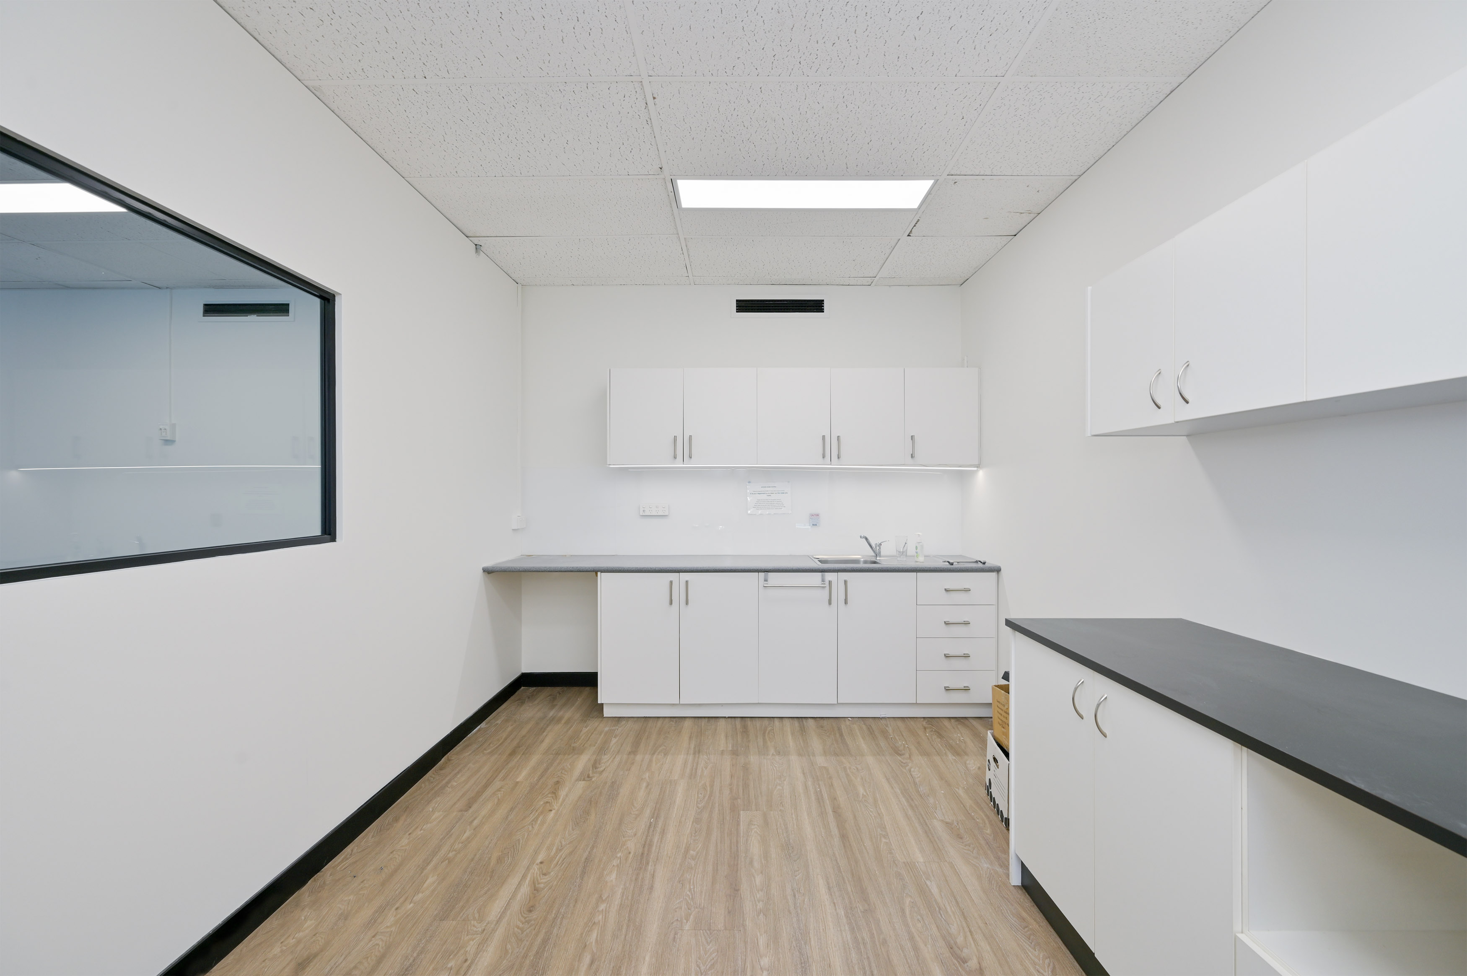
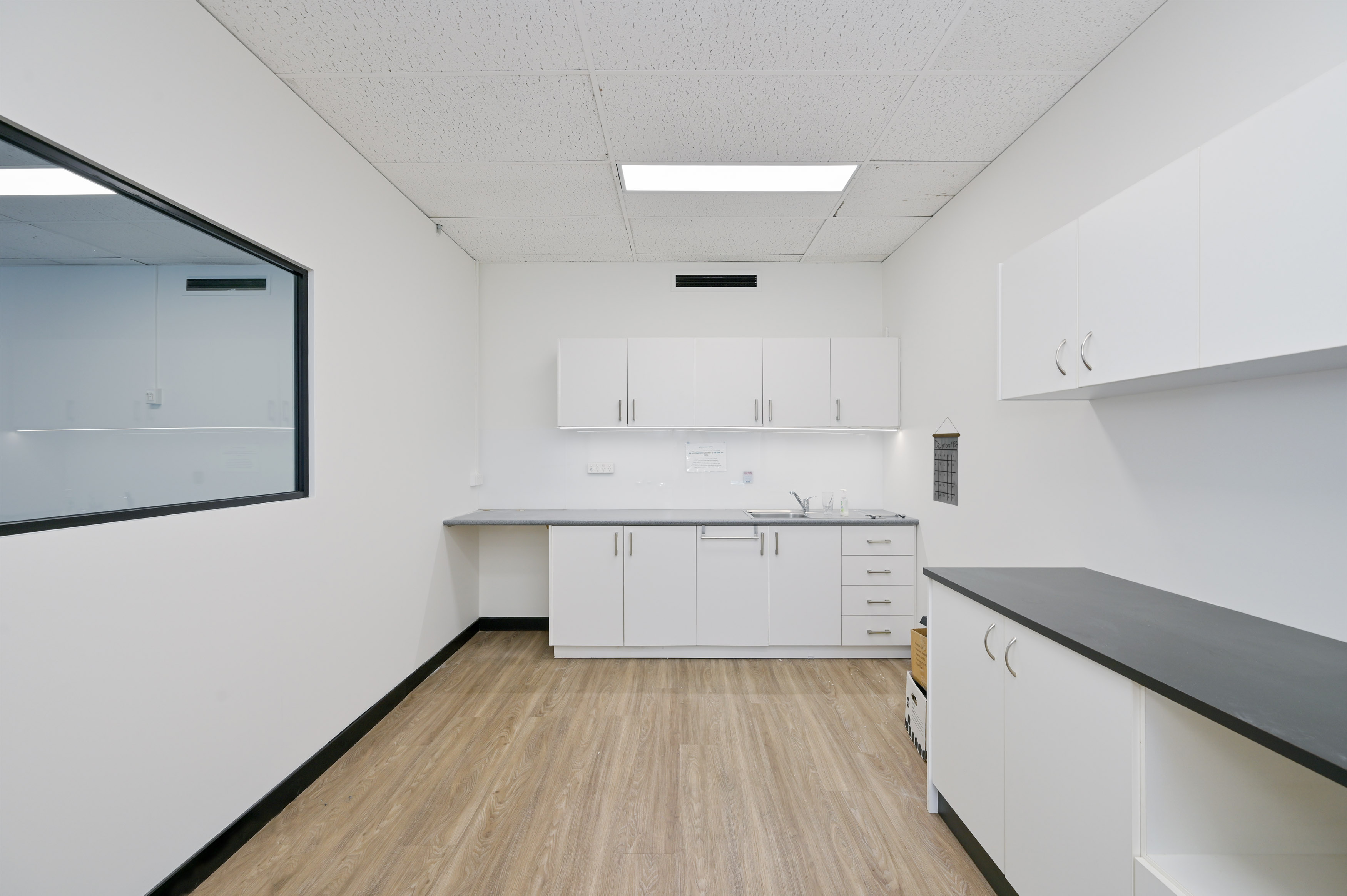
+ calendar (945, 460)
